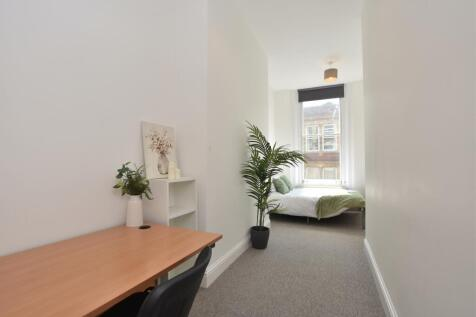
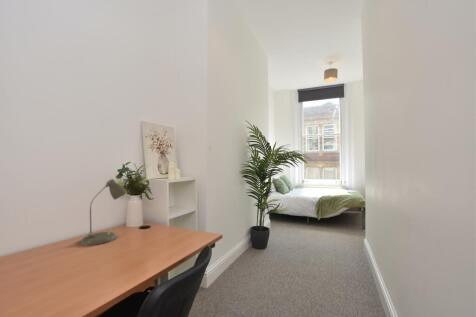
+ desk lamp (91, 204)
